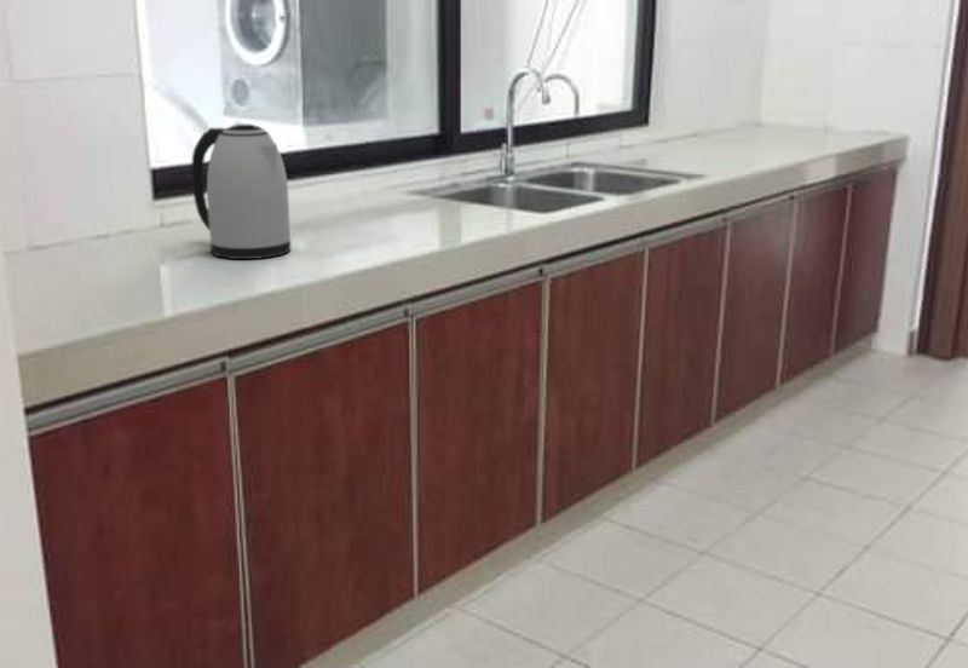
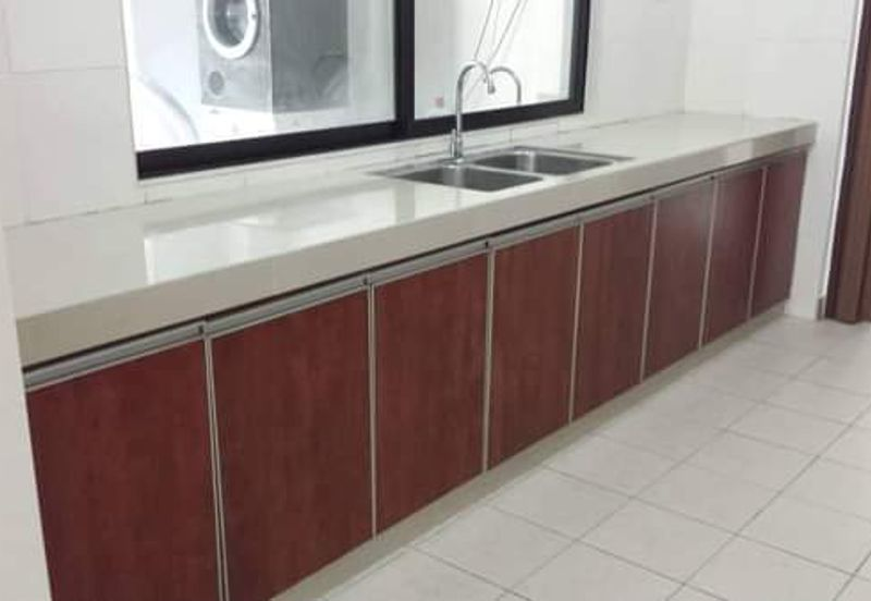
- kettle (236, 186)
